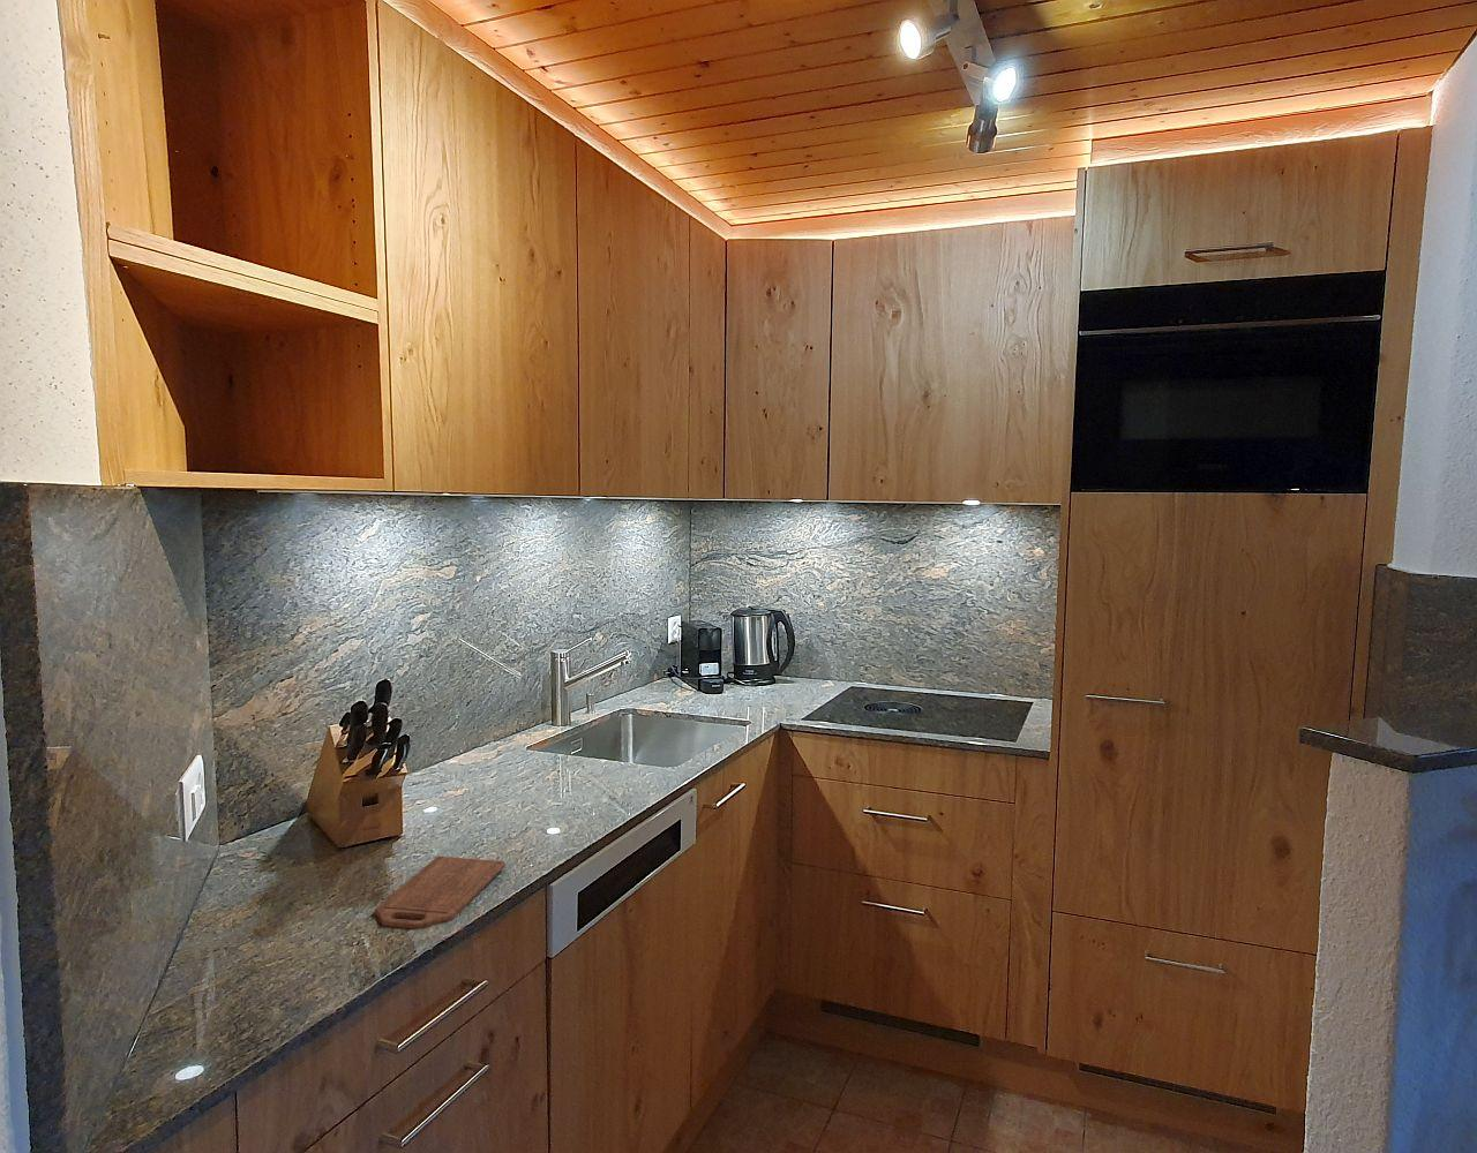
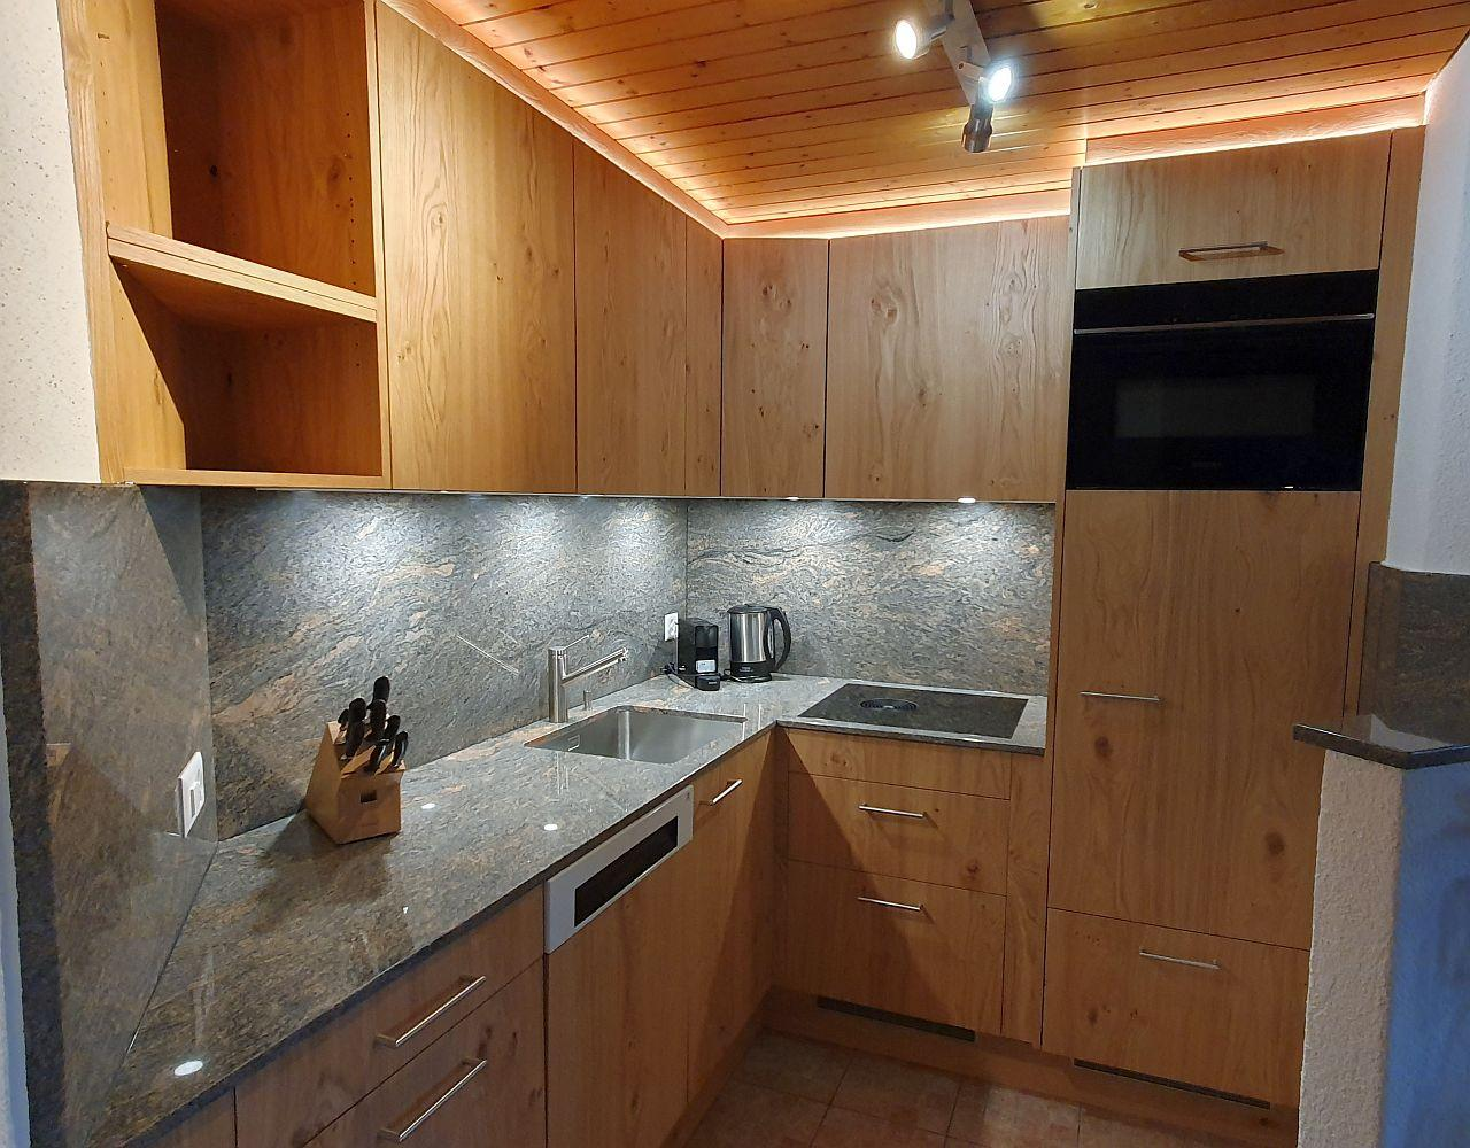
- cutting board (439, 891)
